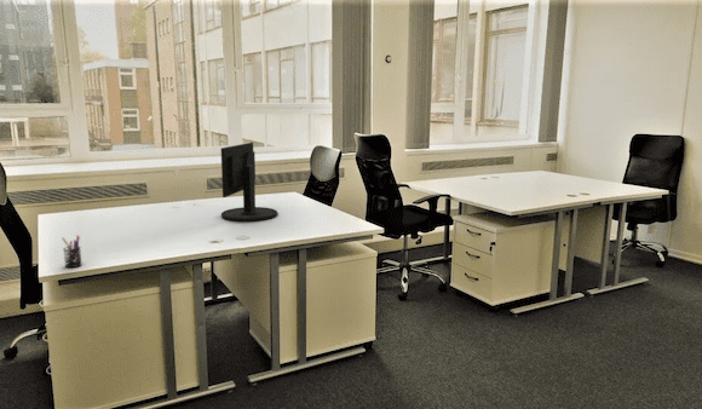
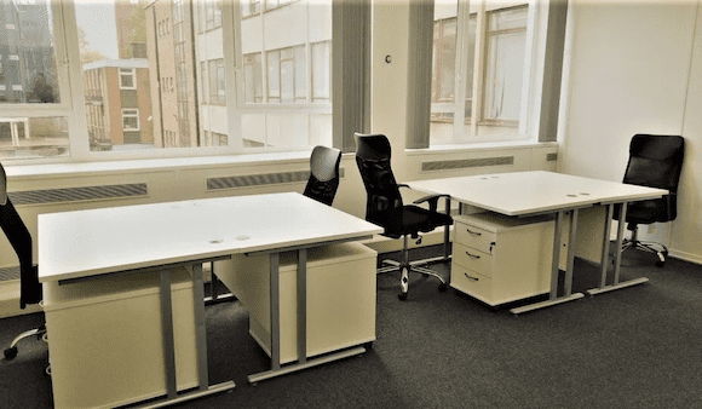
- computer monitor (248, 179)
- pen holder (74, 249)
